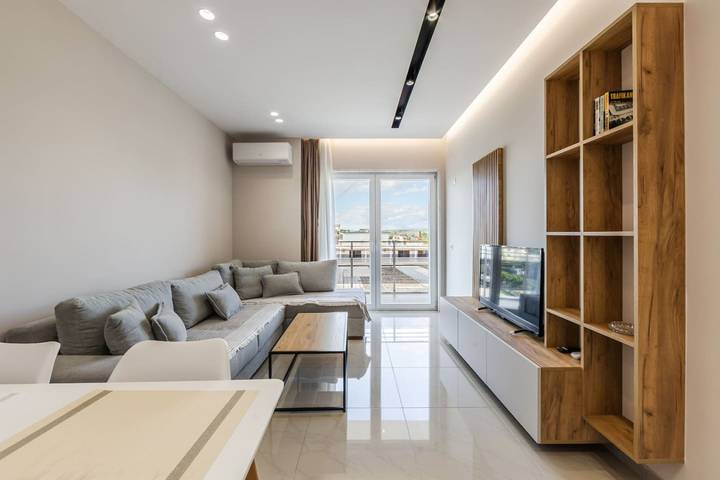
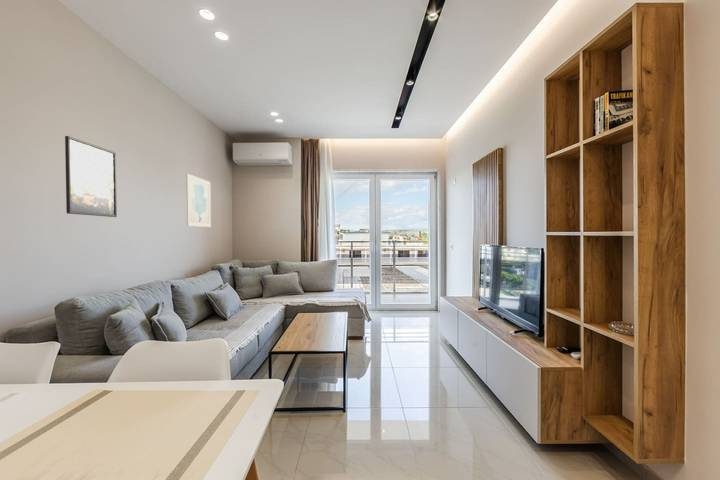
+ wall art (199, 202)
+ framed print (93, 180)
